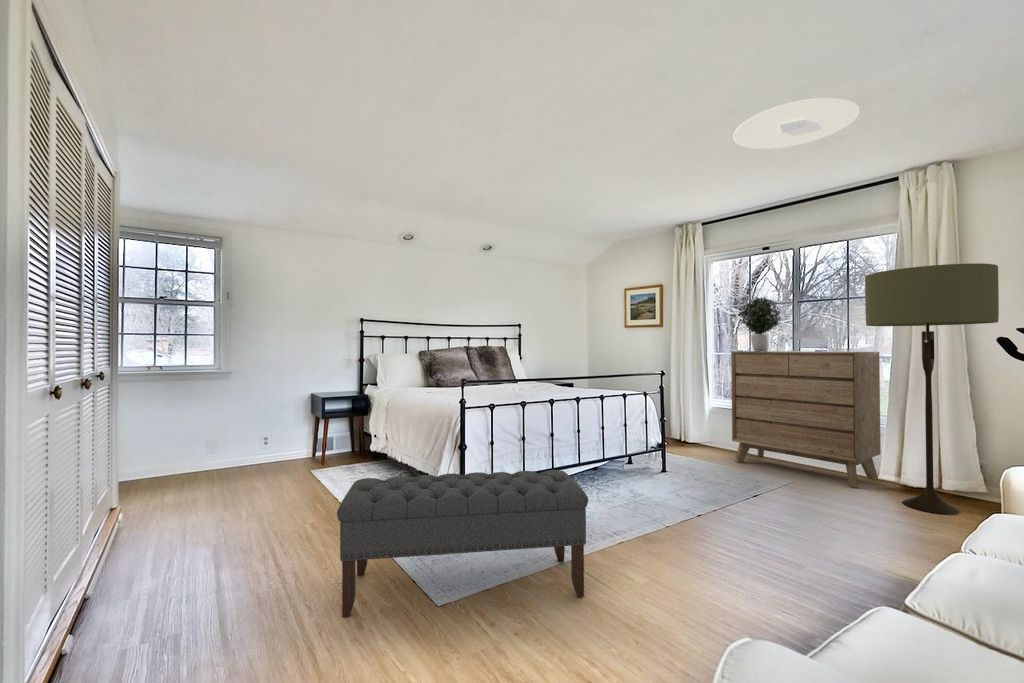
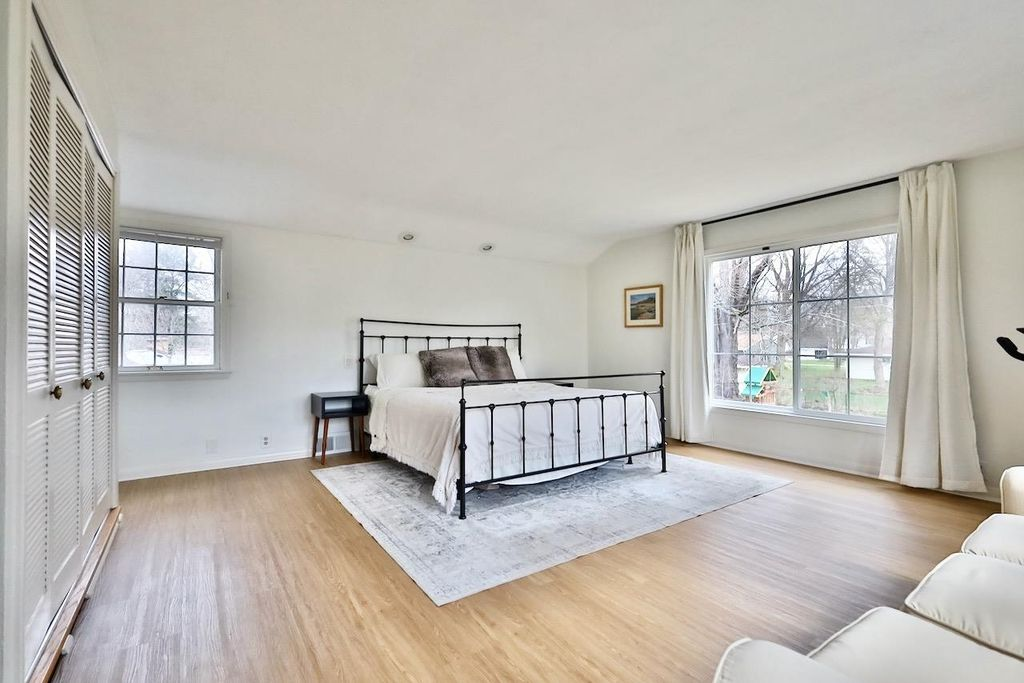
- potted plant (760, 323)
- ceiling light (792, 121)
- bench (465, 533)
- floor lamp (928, 388)
- dresser (800, 410)
